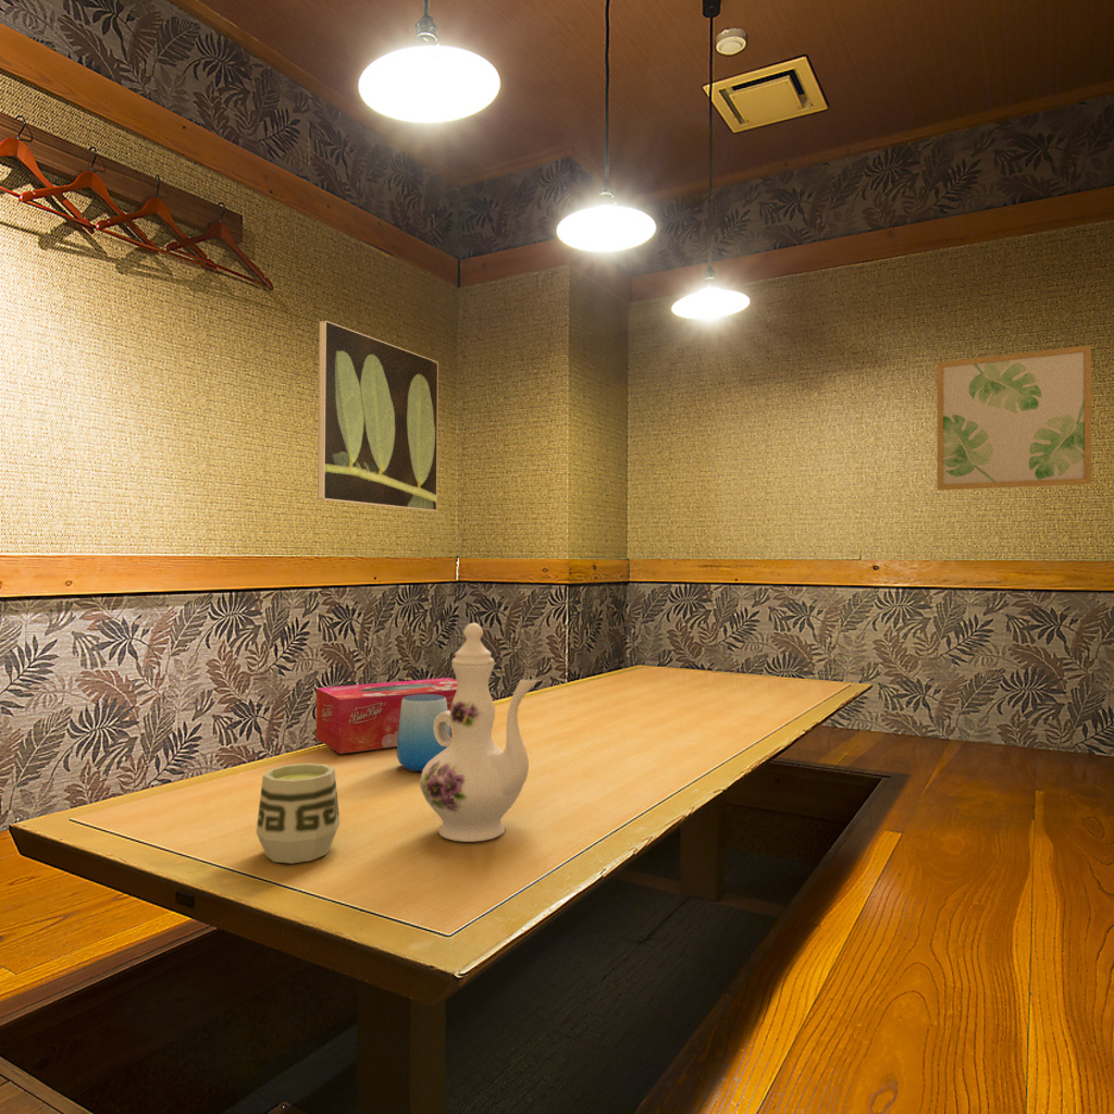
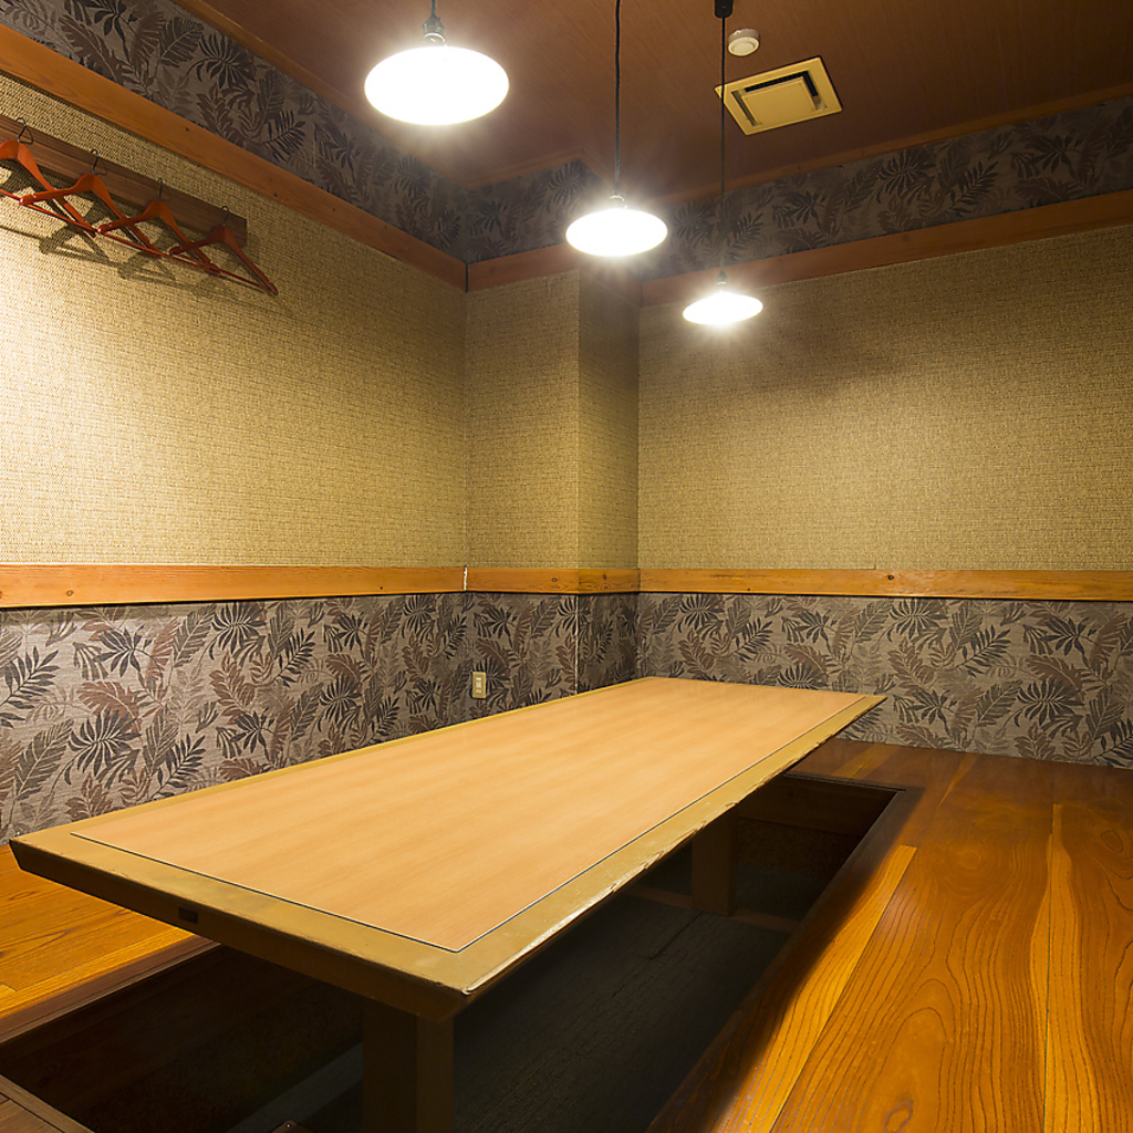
- cup (423, 731)
- wall art (1011, 421)
- chinaware (483, 728)
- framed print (383, 424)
- tissue box (398, 711)
- cup (298, 812)
